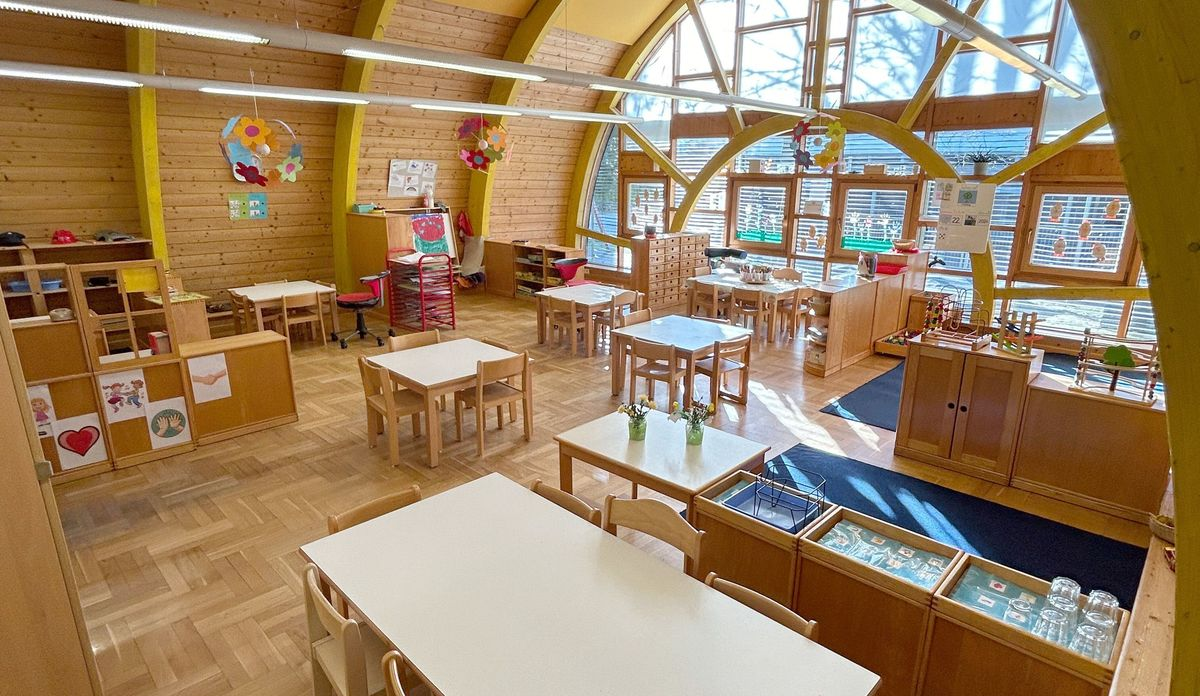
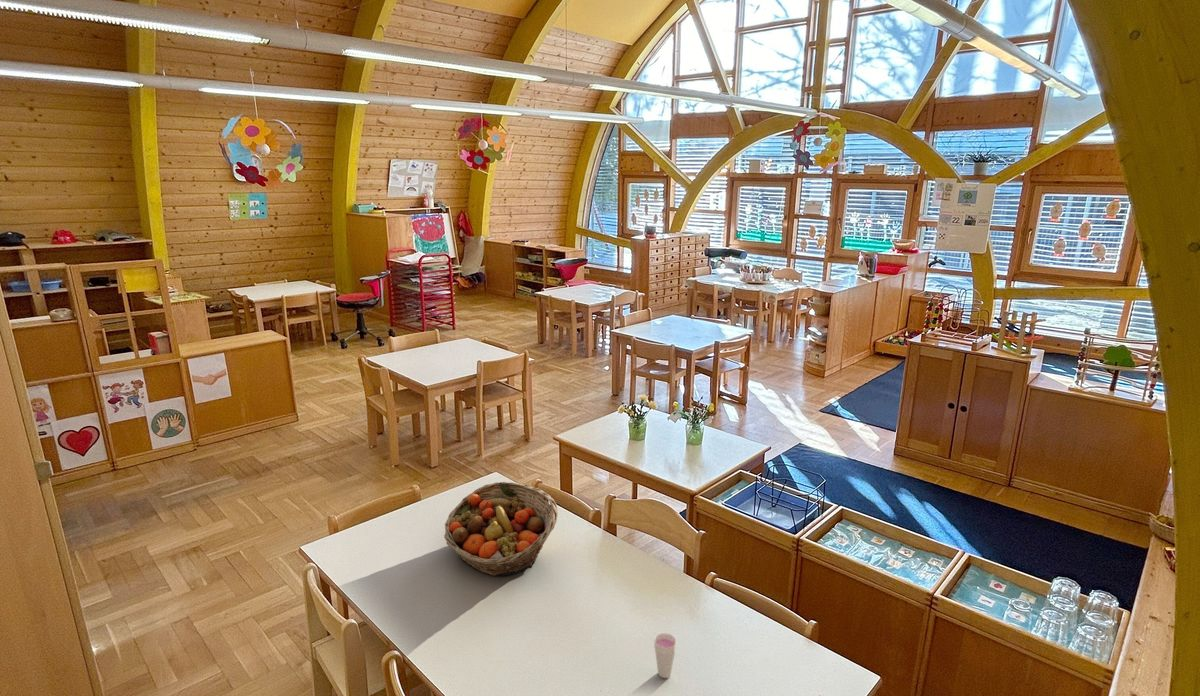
+ fruit basket (501, 527)
+ cup (664, 657)
